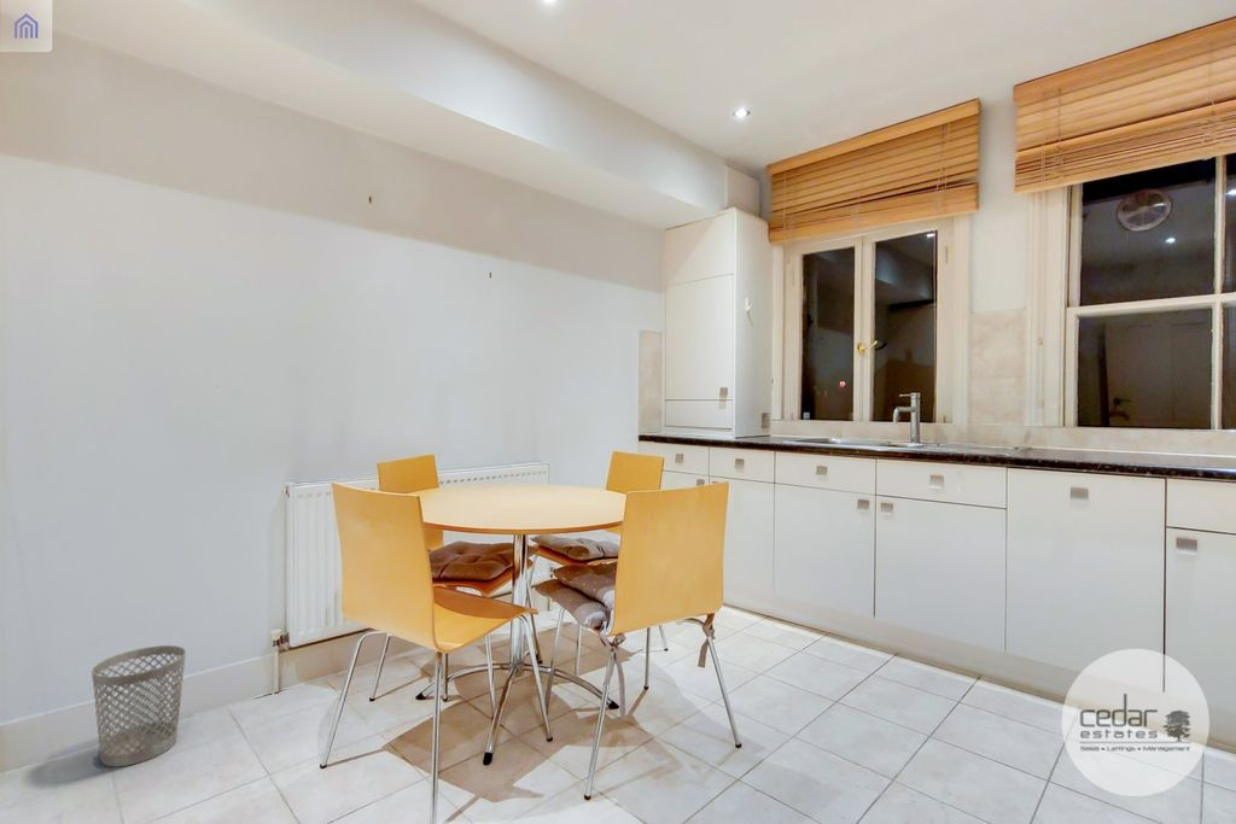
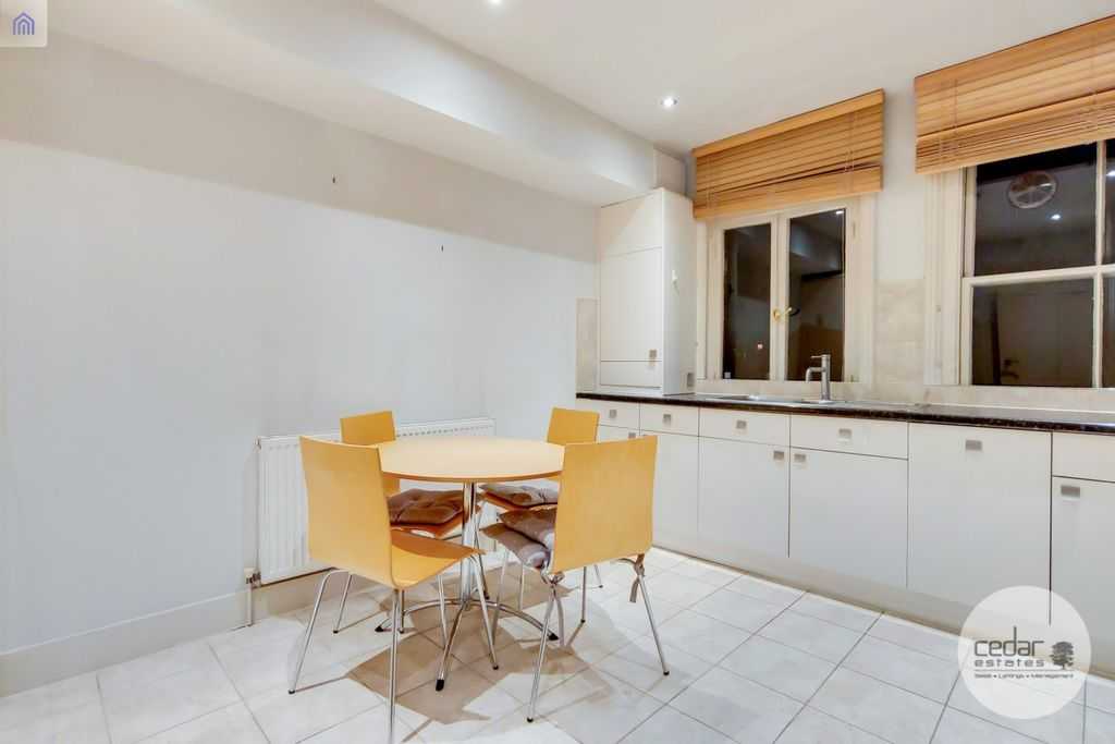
- wastebasket (140, 705)
